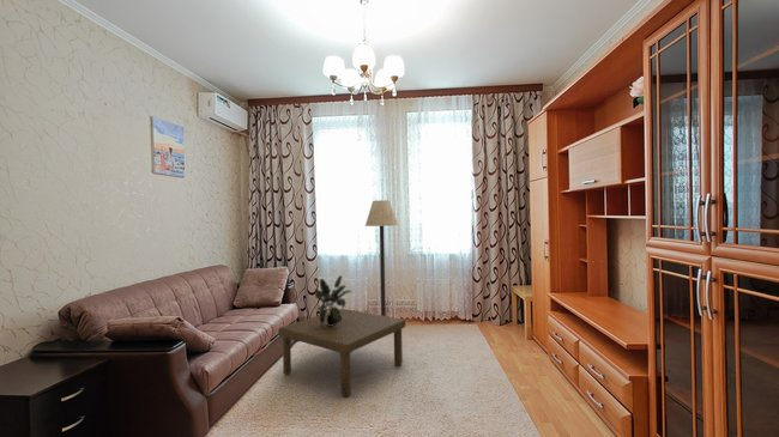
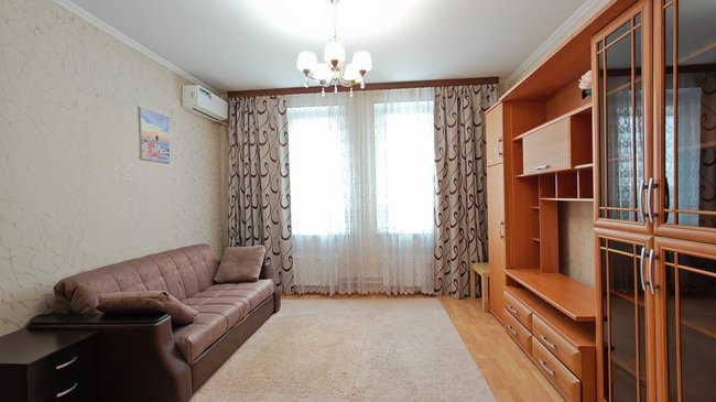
- potted plant (333, 301)
- coffee table (344, 346)
- floor lamp (382, 262)
